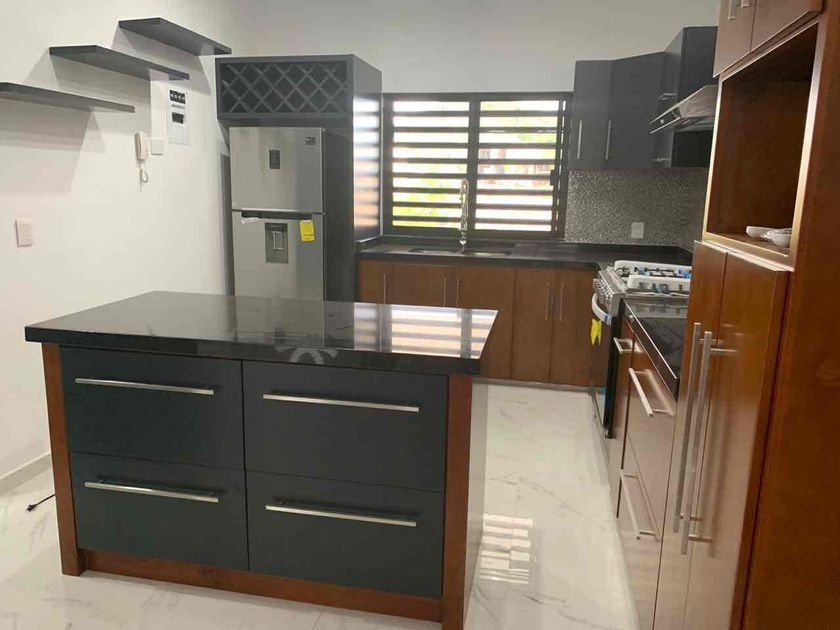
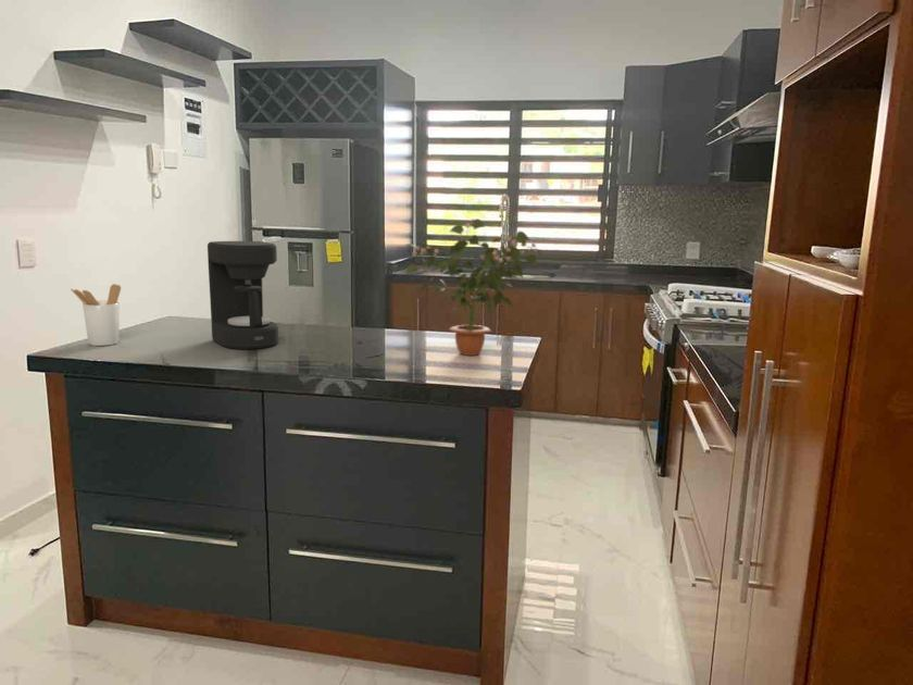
+ potted plant (471, 287)
+ utensil holder (96, 314)
+ coffee maker (246, 292)
